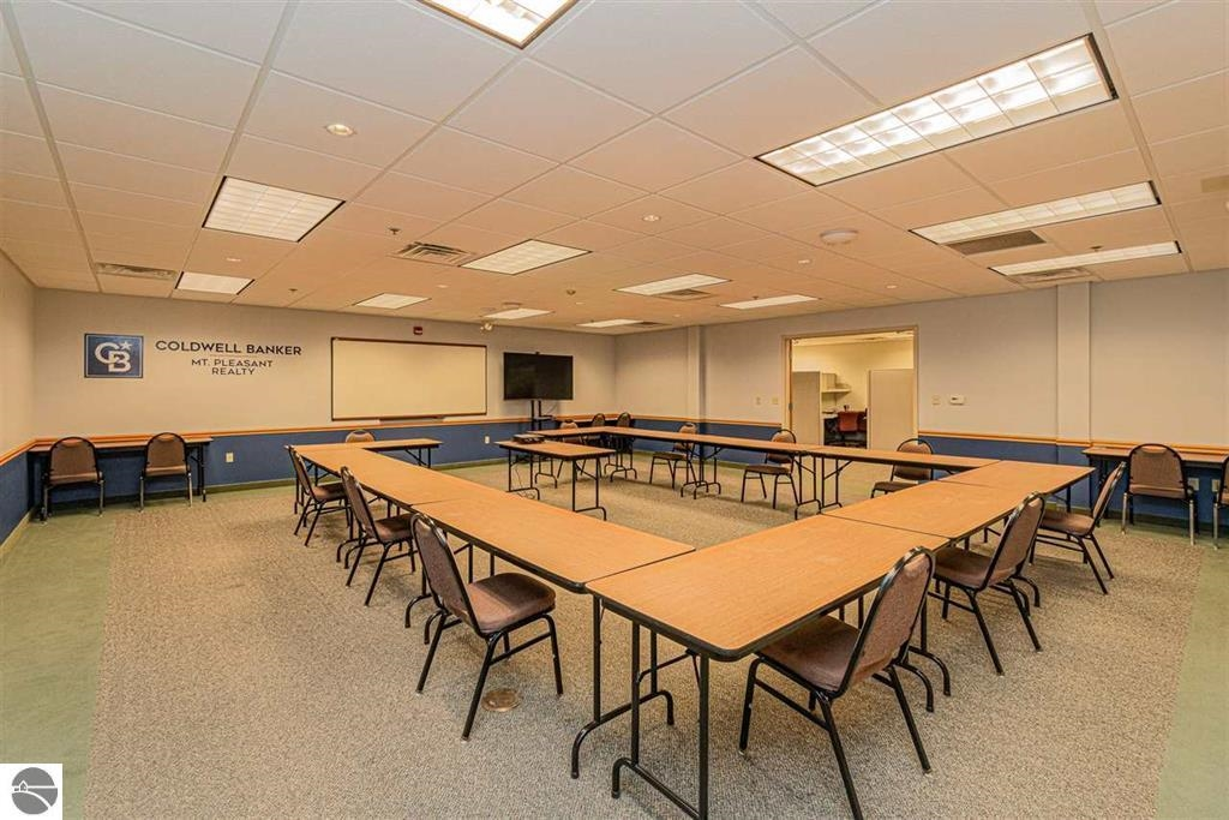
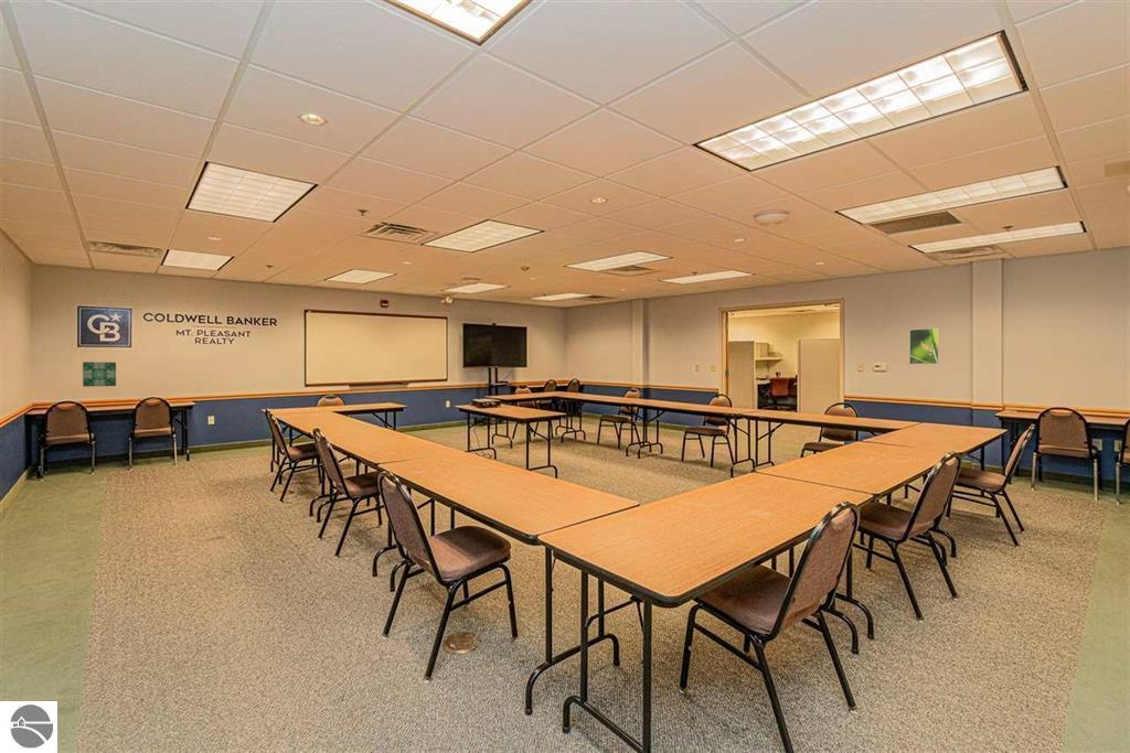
+ wall art (99, 374)
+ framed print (924, 346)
